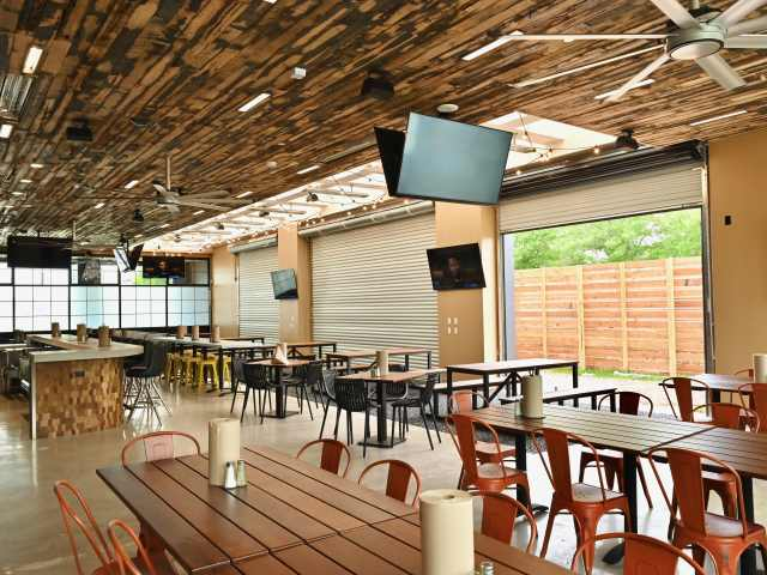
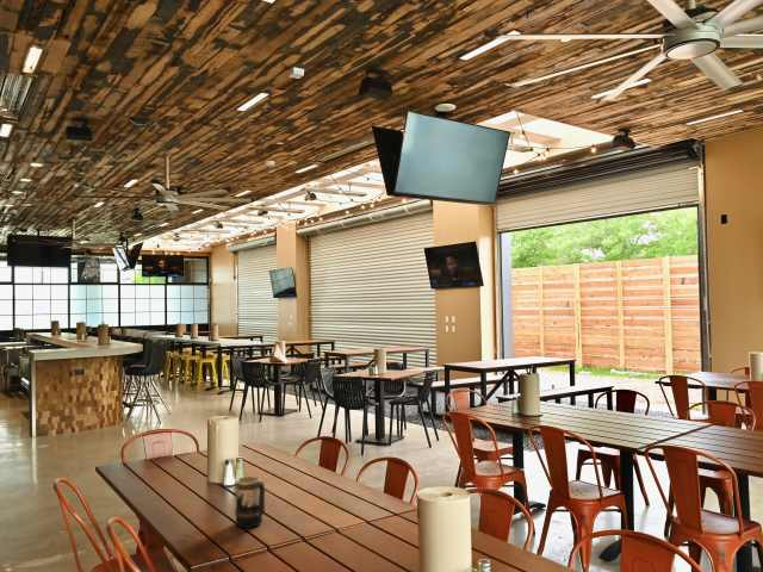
+ beer mug (252, 502)
